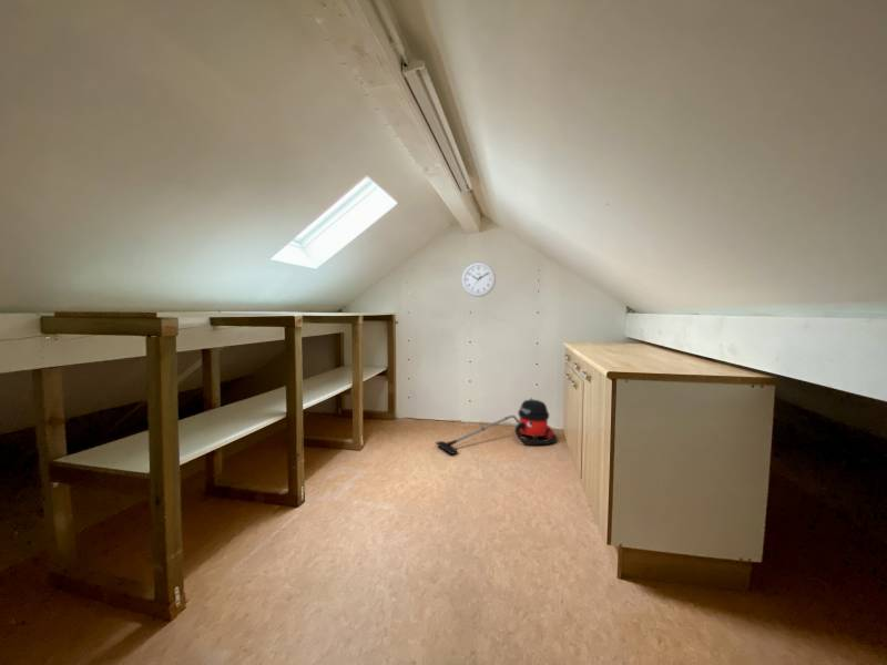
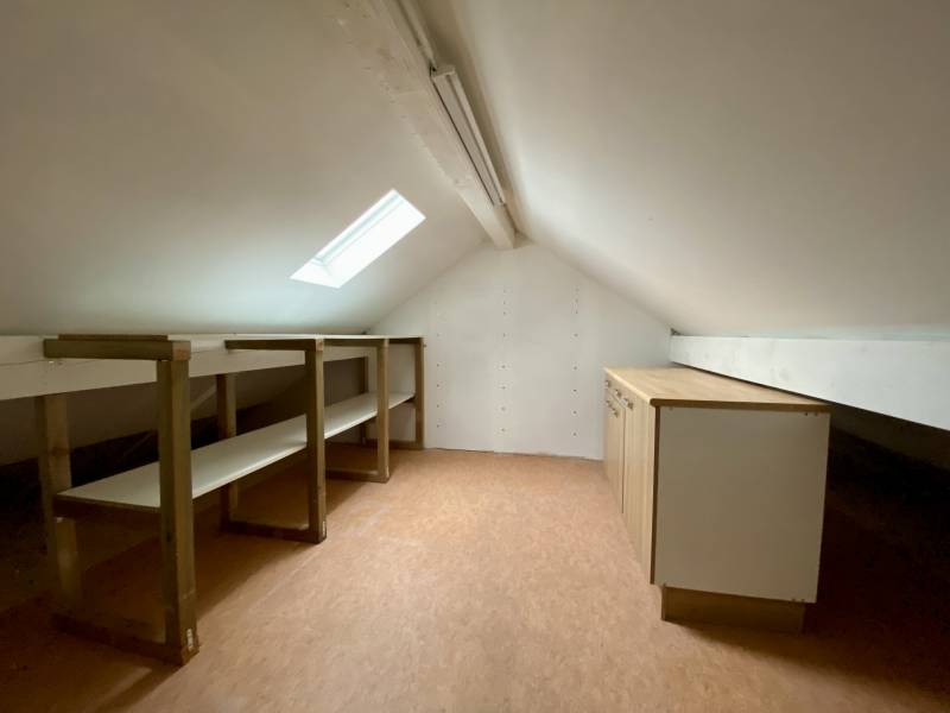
- vacuum cleaner (498, 421)
- wall clock (478, 279)
